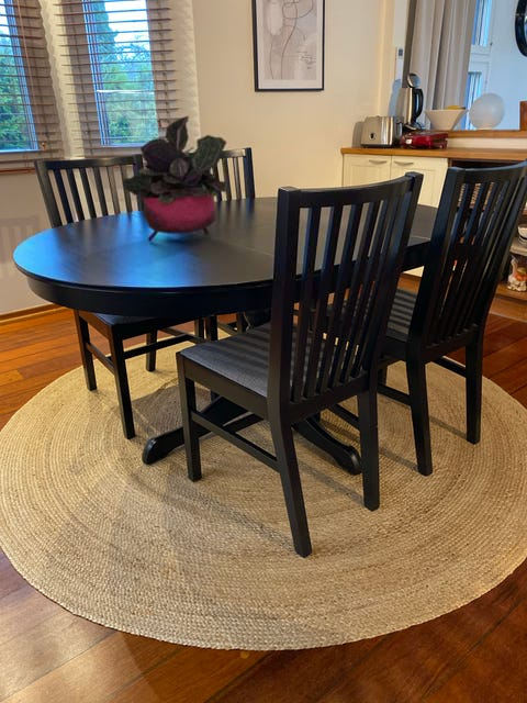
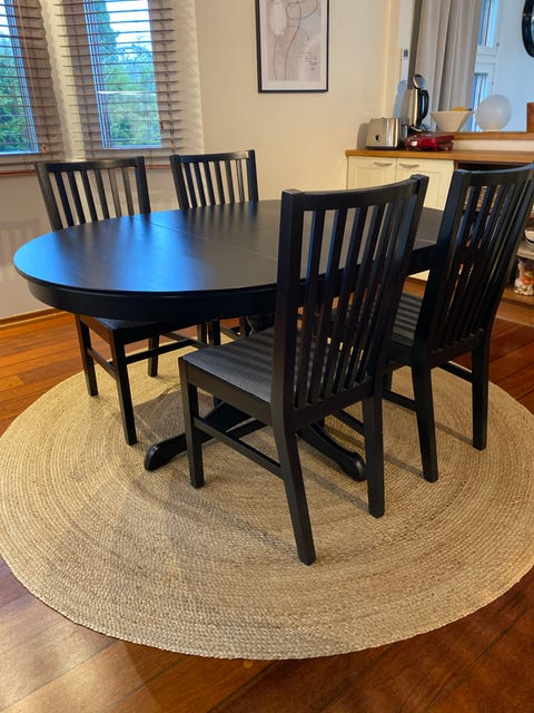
- potted plant (176, 179)
